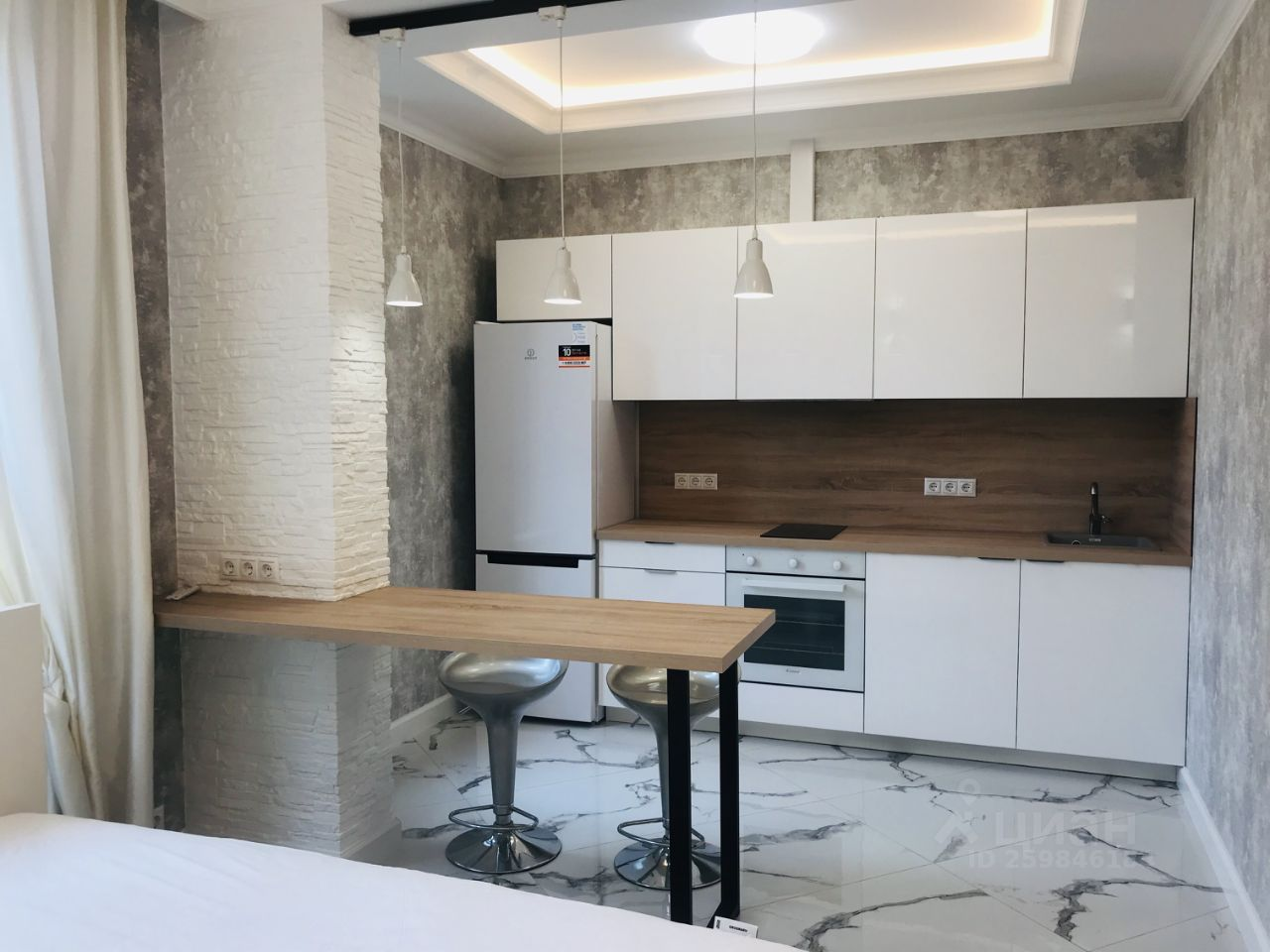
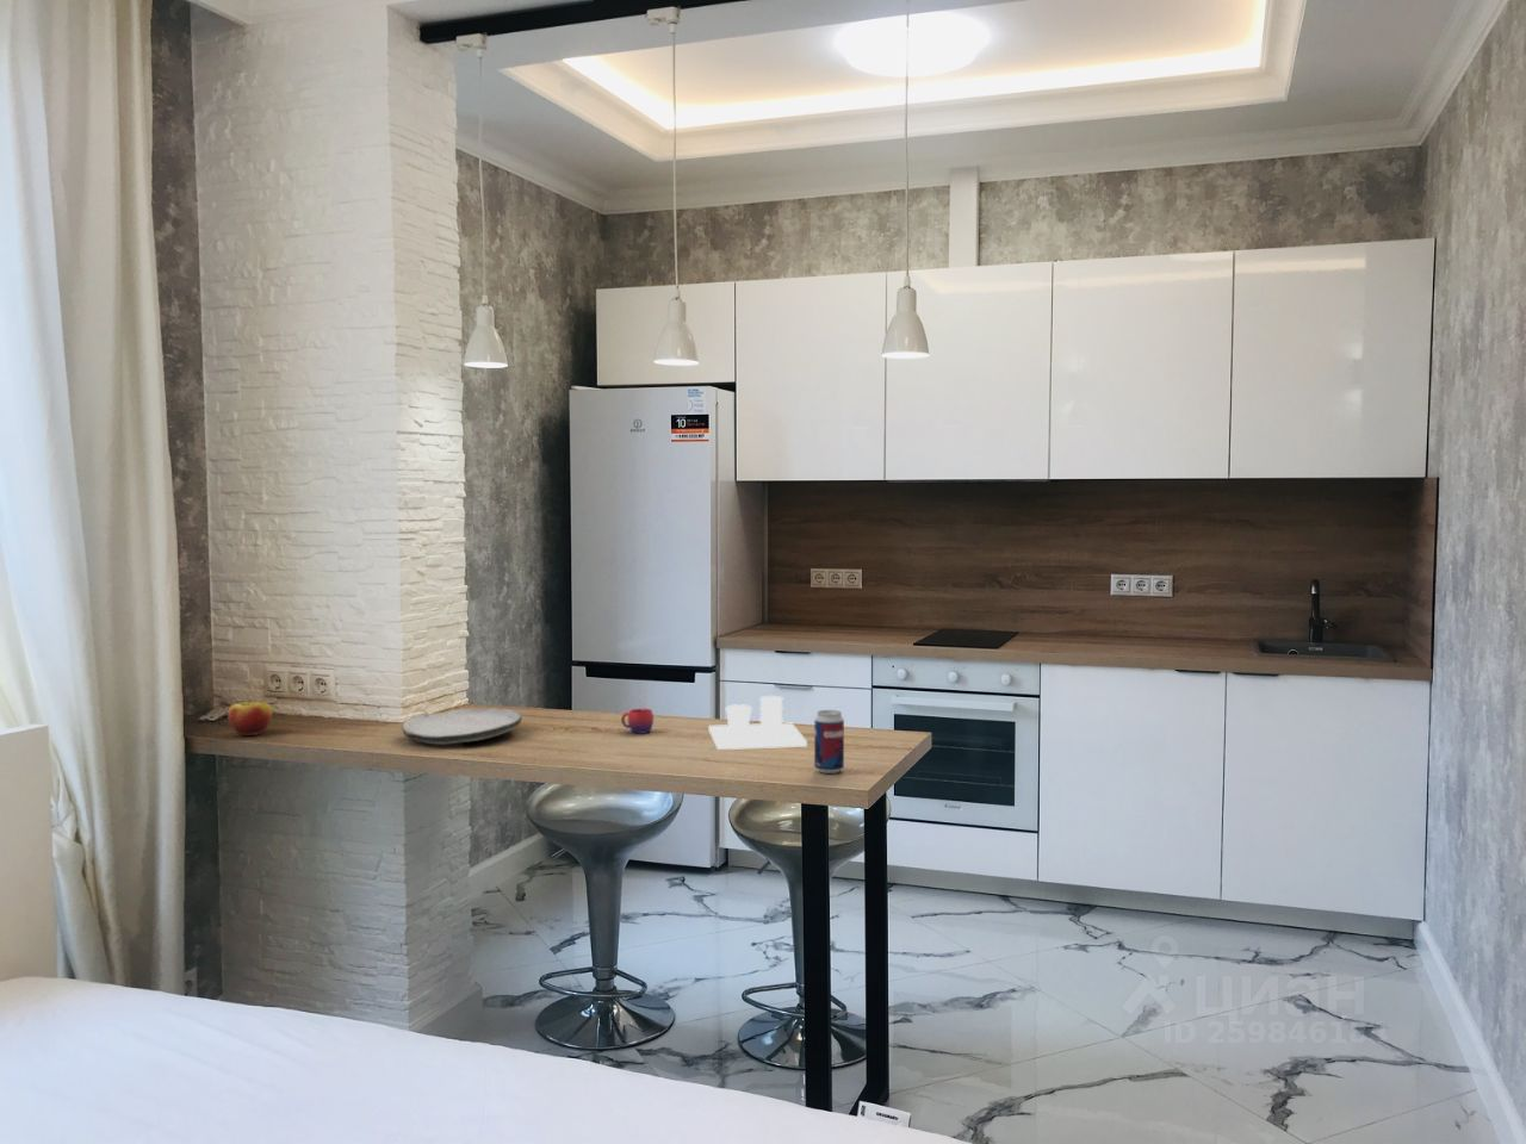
+ plate (461, 726)
+ salt and pepper shaker set (761, 719)
+ mug (637, 710)
+ apple (250, 716)
+ beverage can (829, 741)
